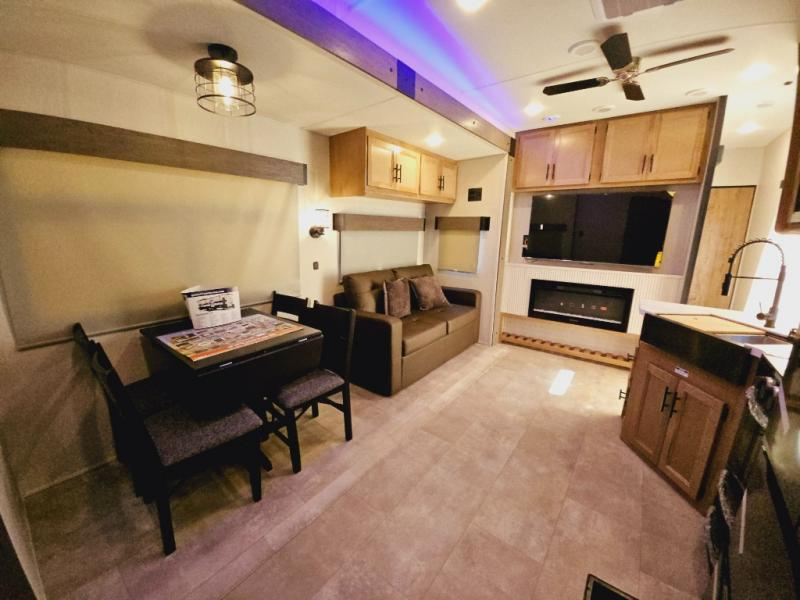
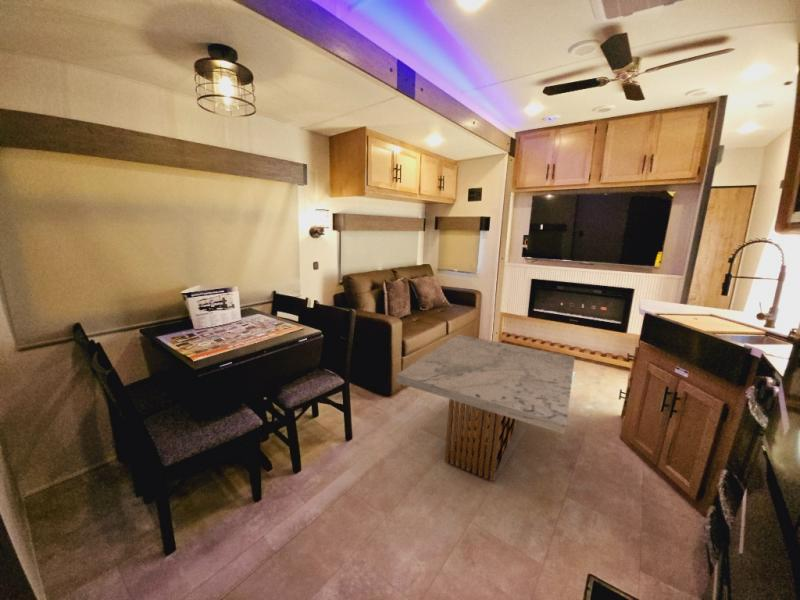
+ coffee table (491, 400)
